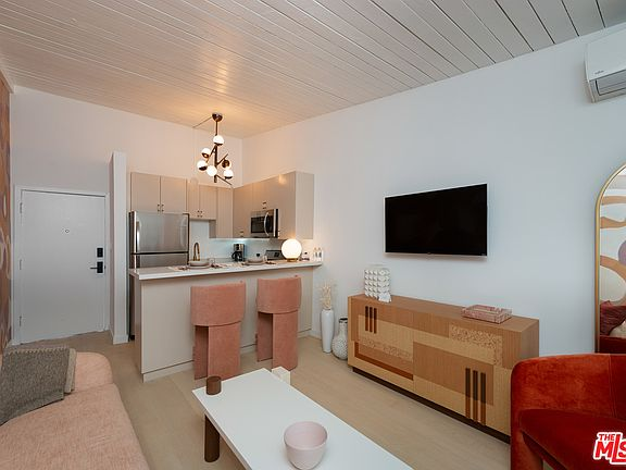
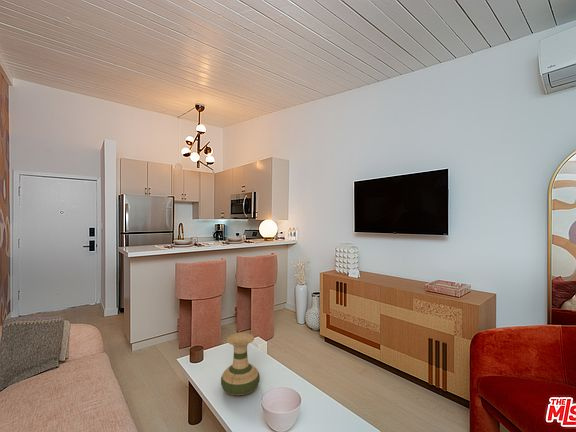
+ vase (240, 363)
